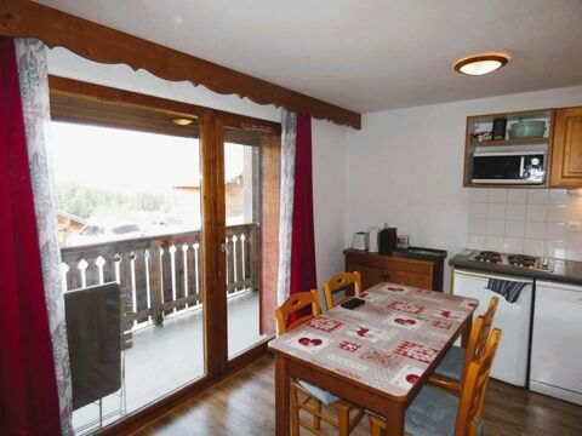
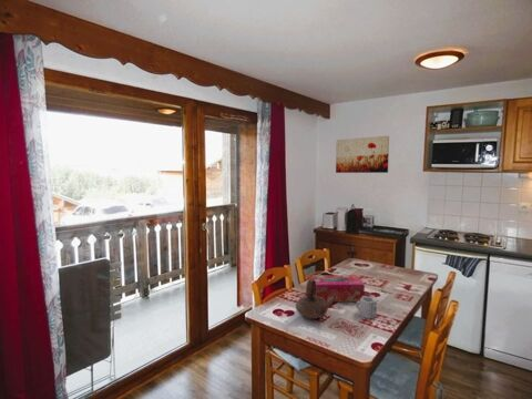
+ cup (366, 306)
+ wall art (360, 155)
+ tissue box (335, 287)
+ teapot (316, 298)
